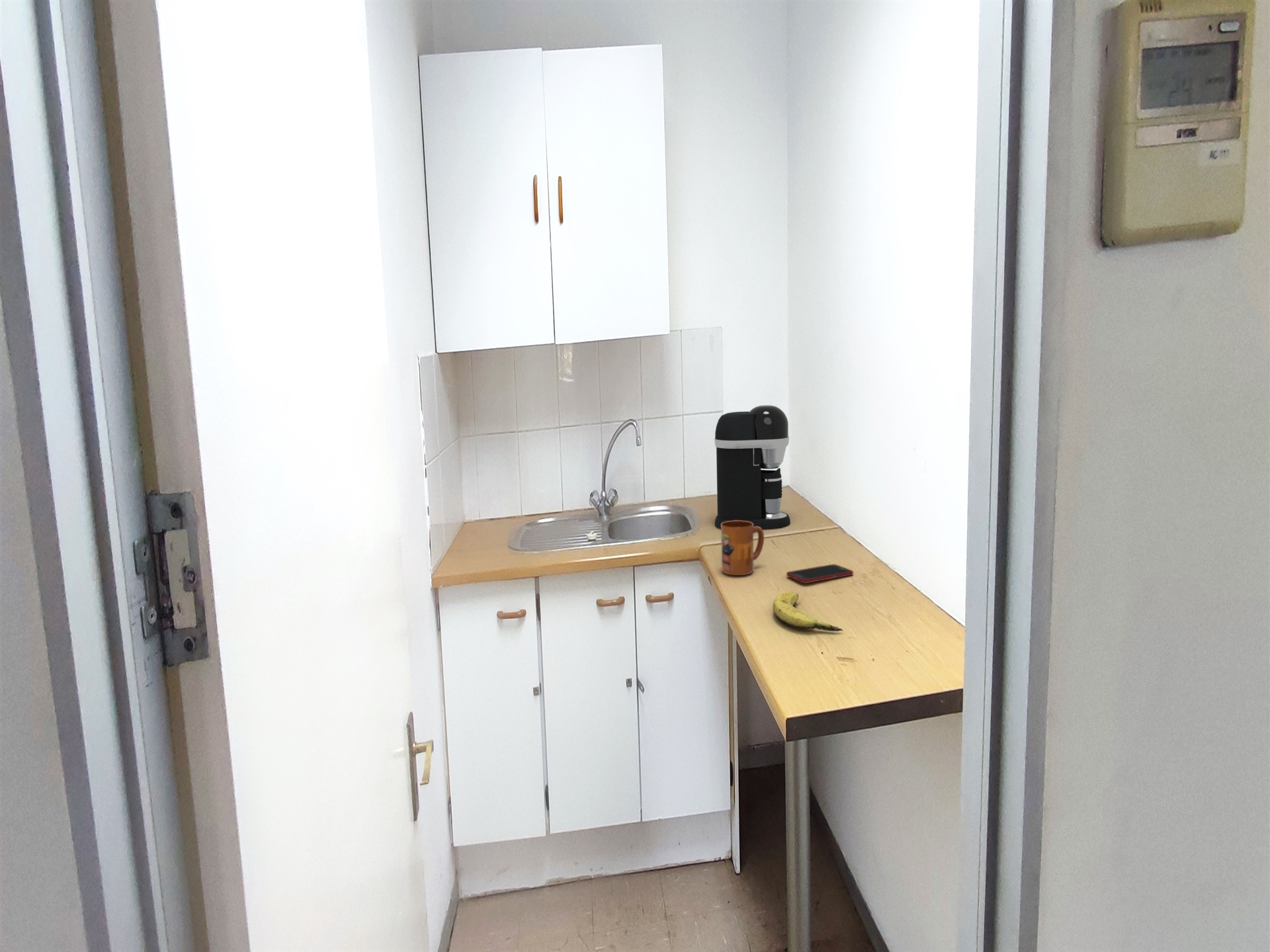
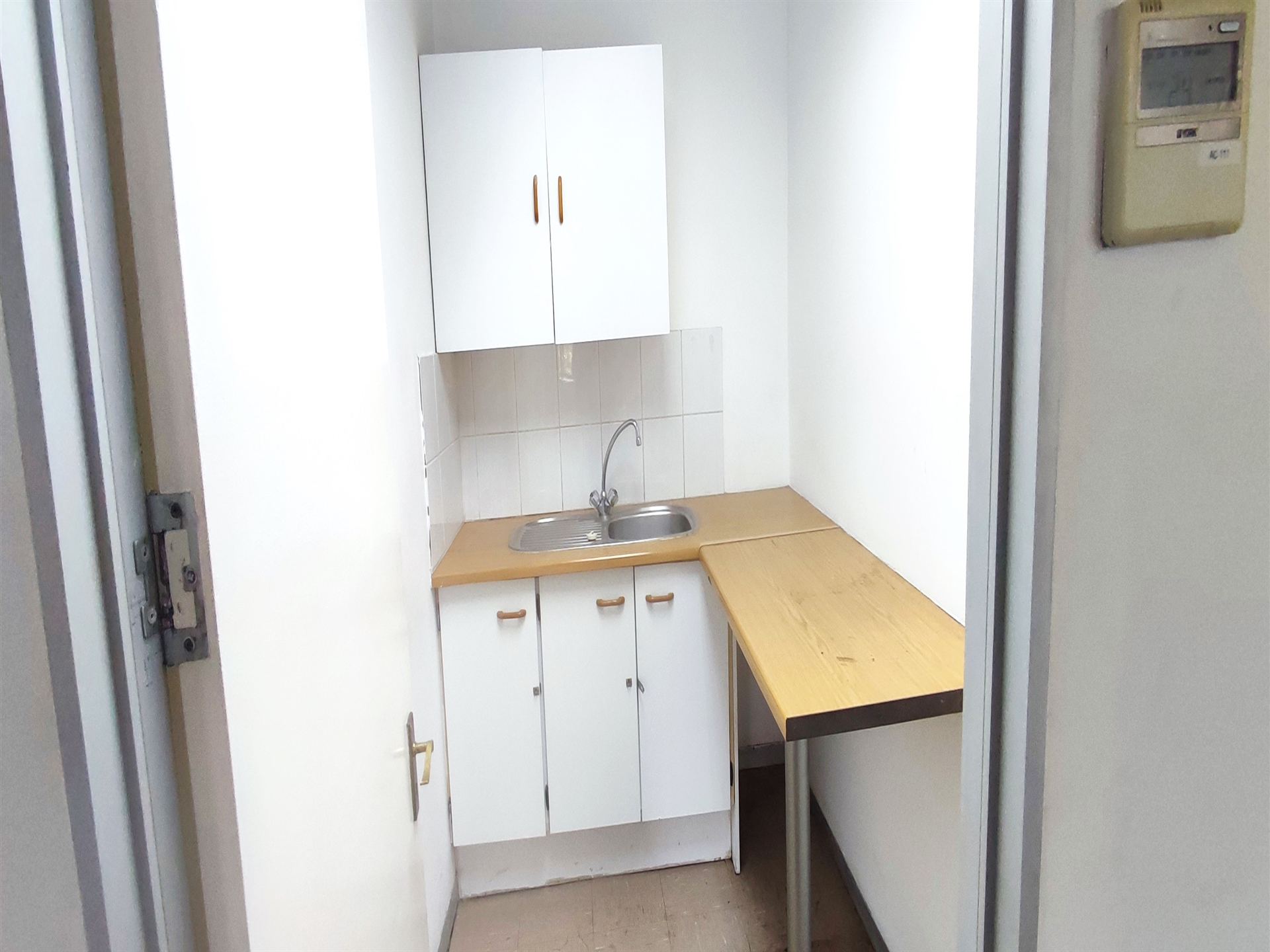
- banana (800, 611)
- mug (744, 546)
- cell phone (820, 573)
- coffee maker (751, 465)
